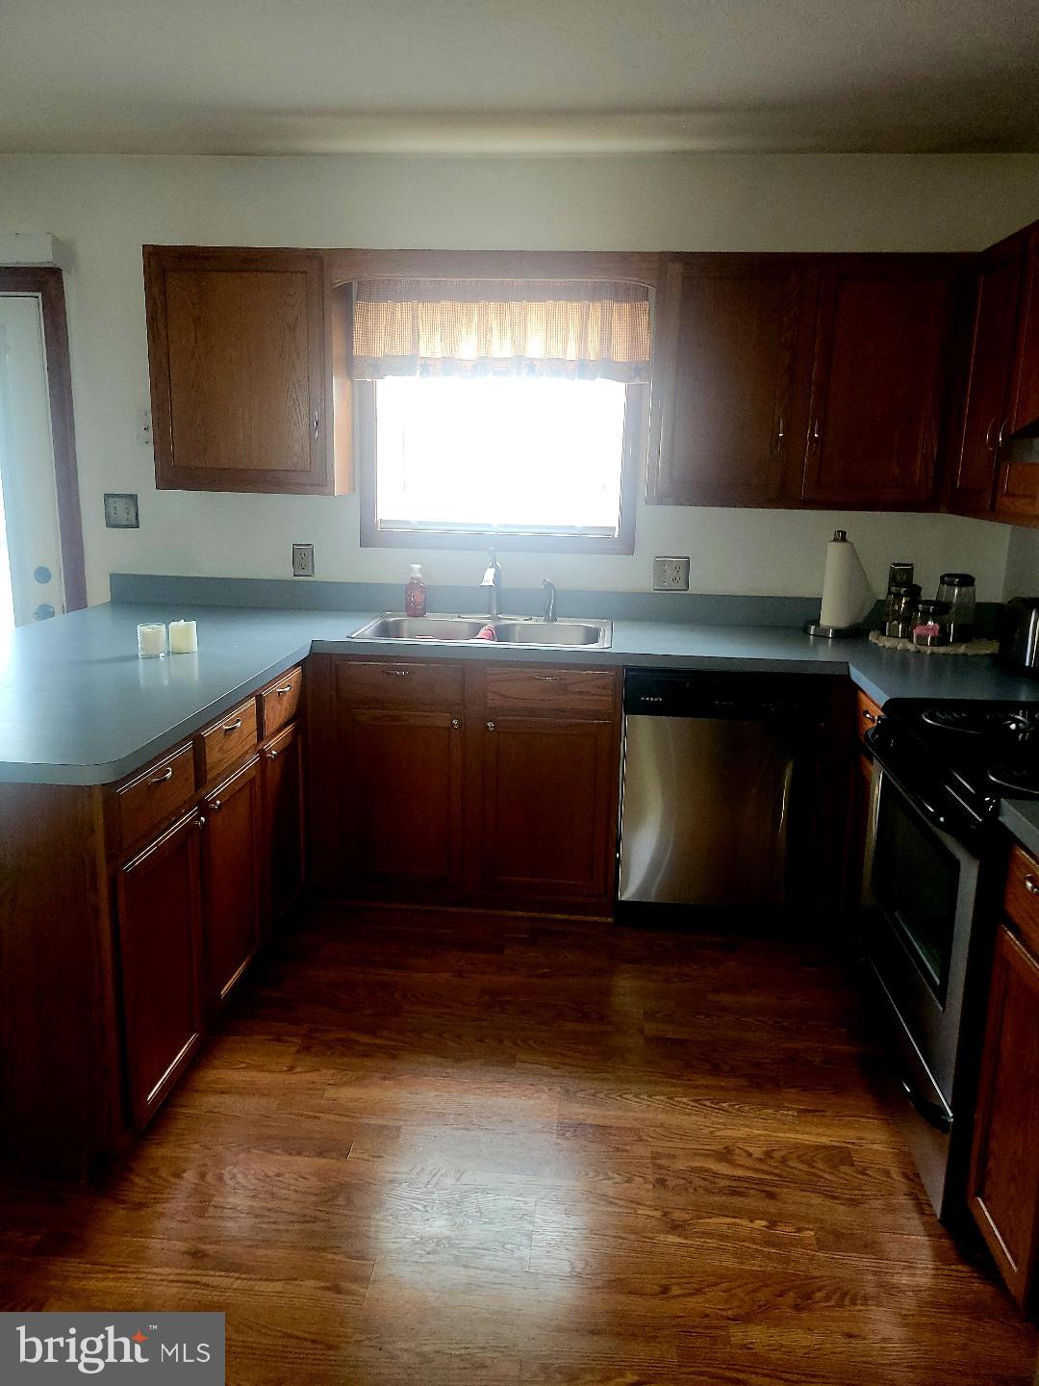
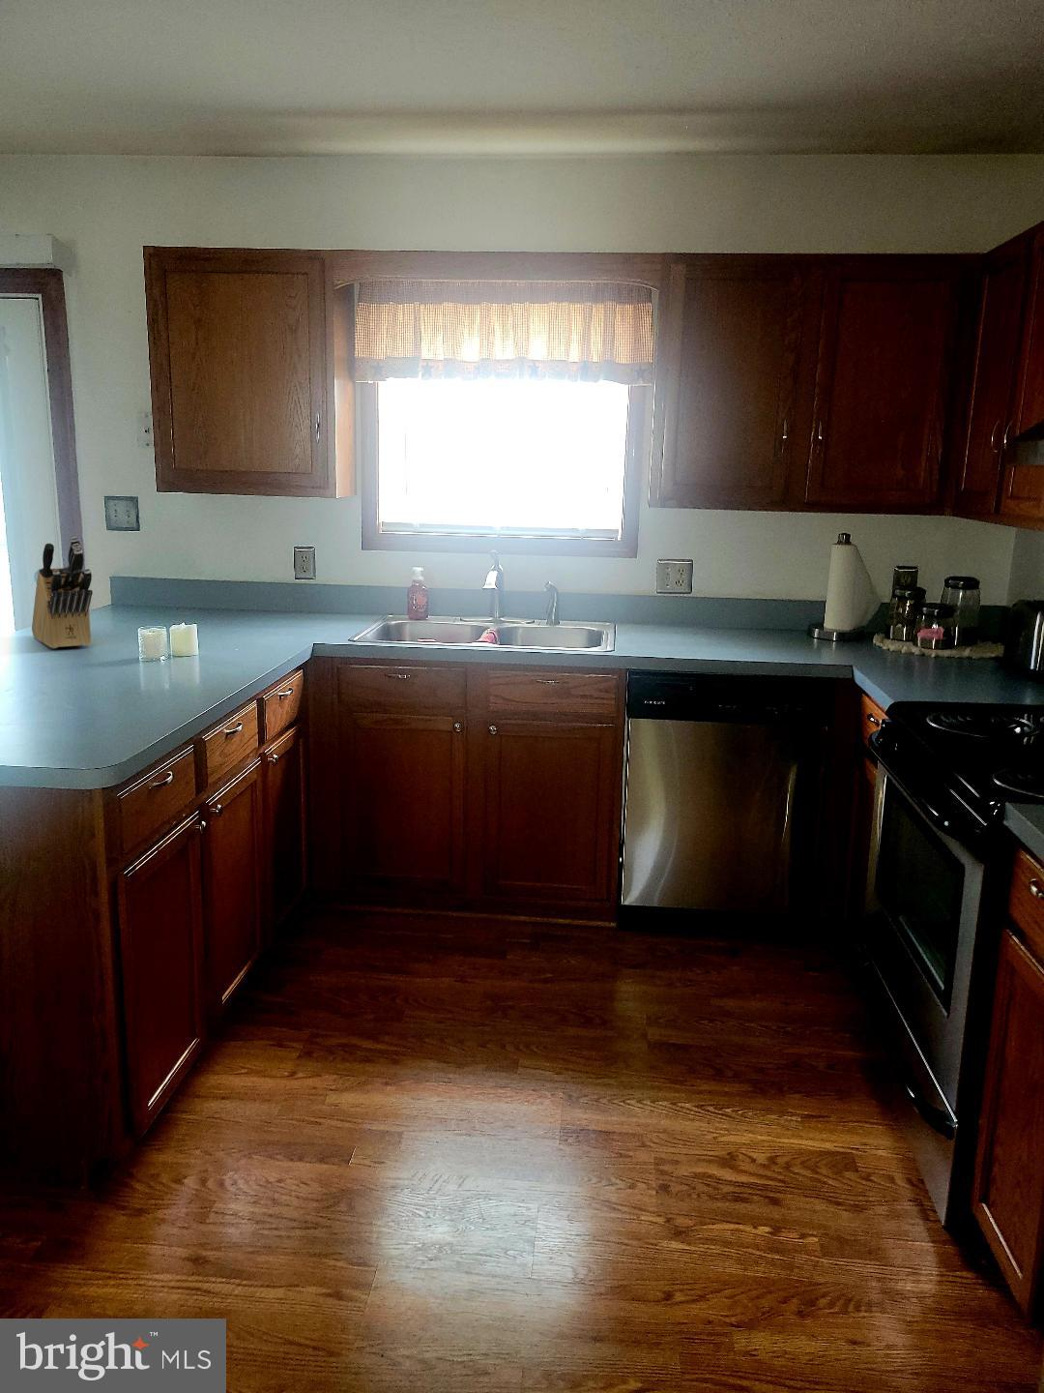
+ knife block (60, 590)
